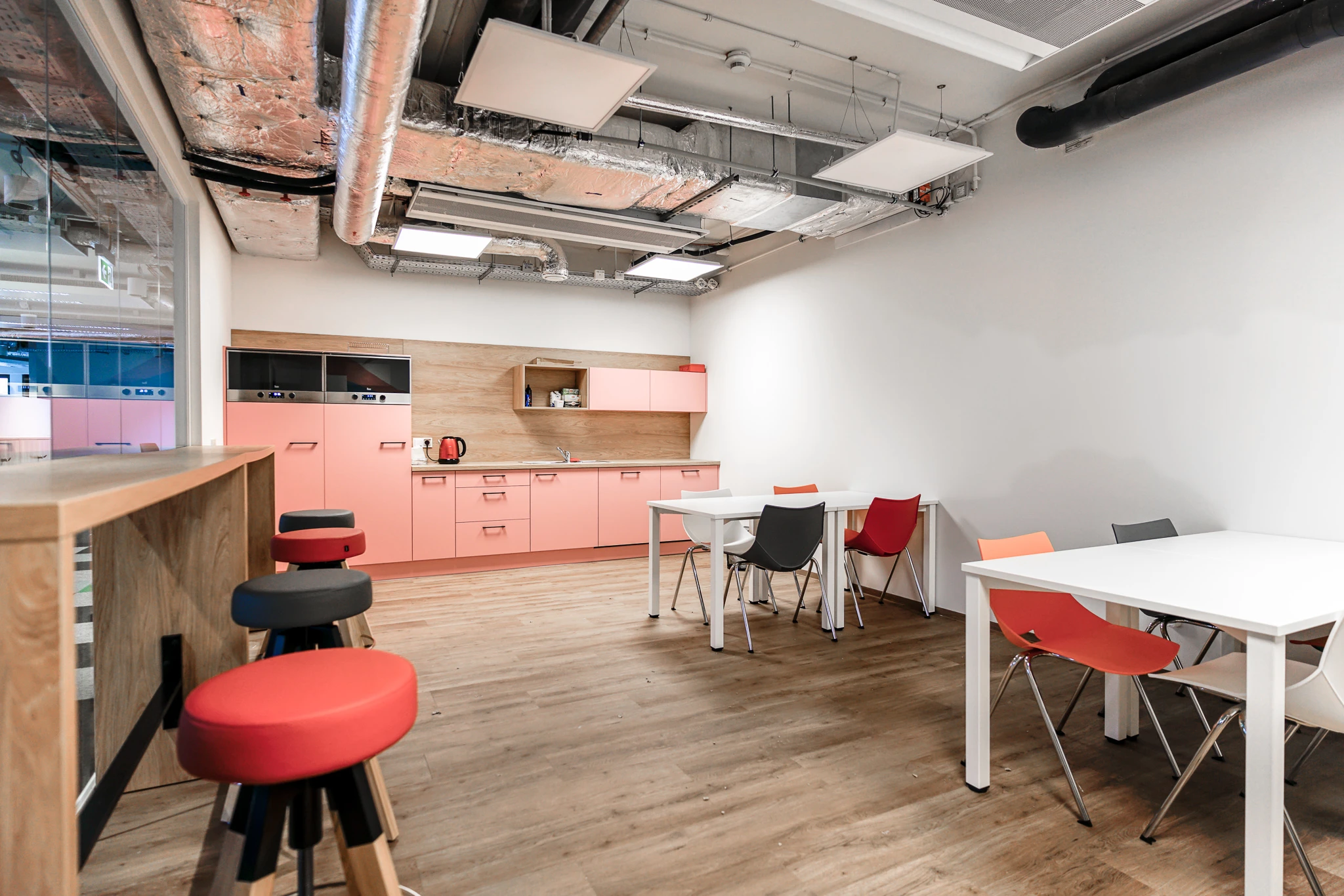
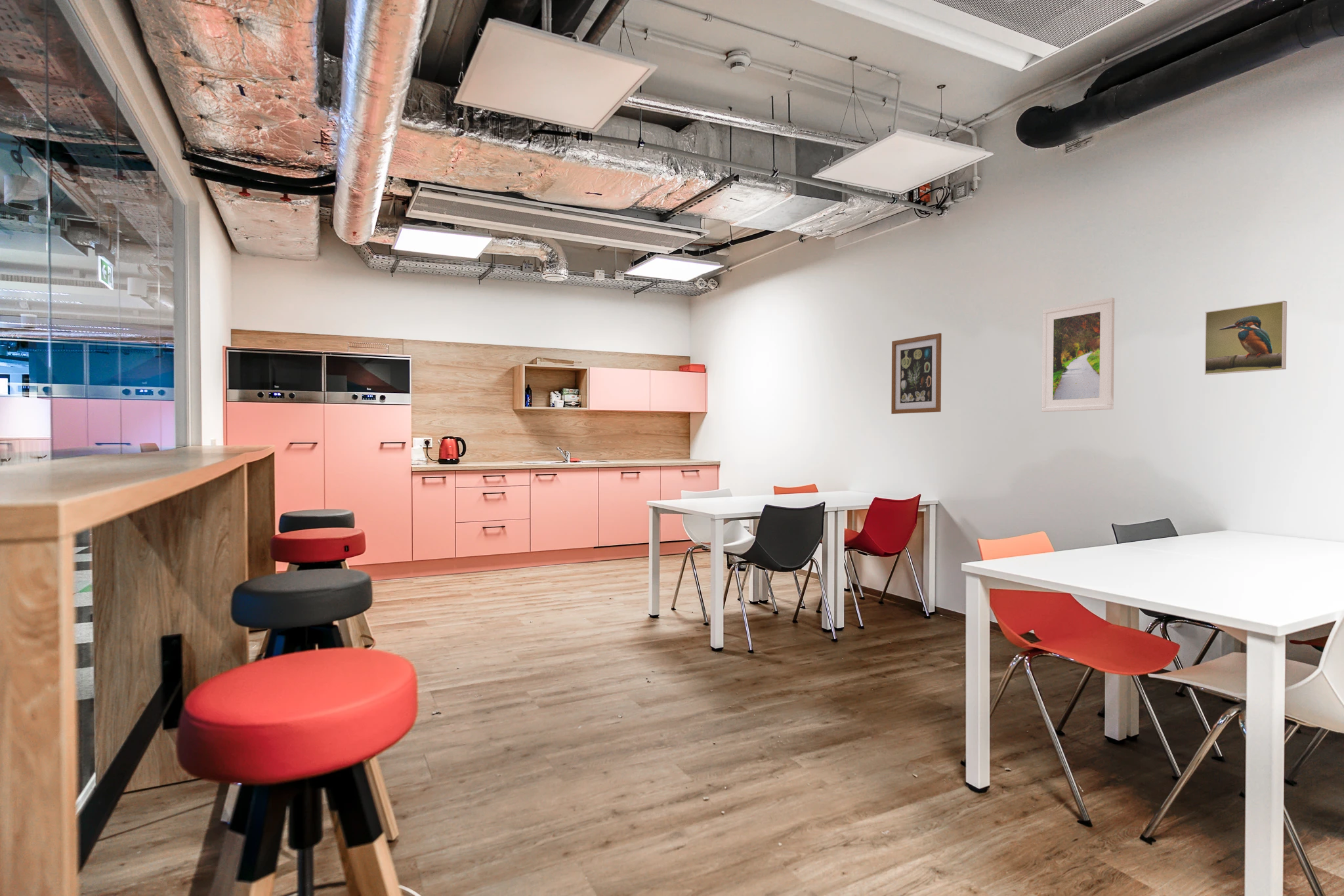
+ wall art (915, 375)
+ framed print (1076, 357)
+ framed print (1244, 339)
